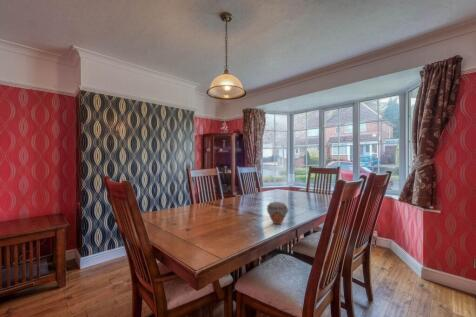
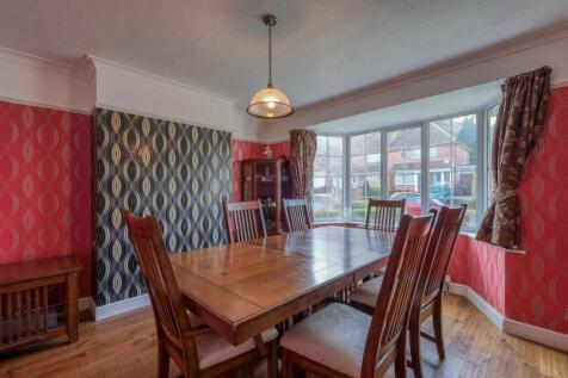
- jar (277, 213)
